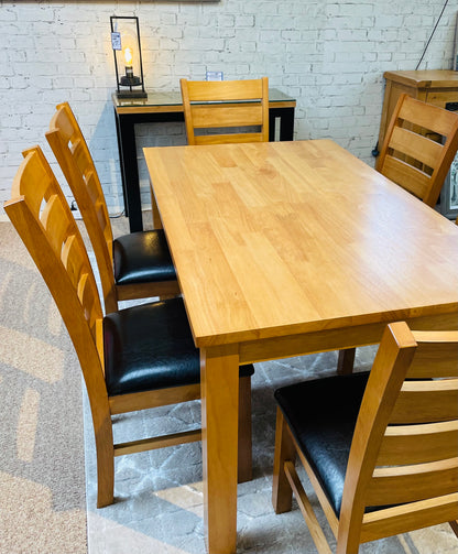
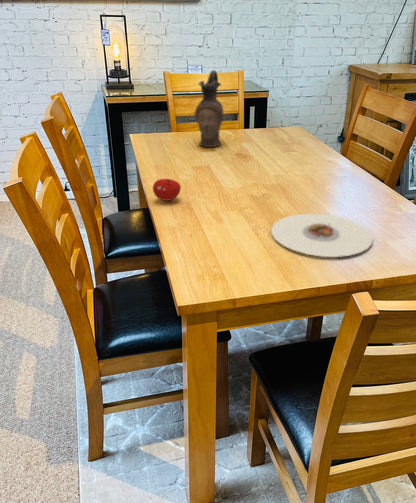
+ ceramic pitcher (210, 109)
+ fruit (166, 188)
+ plate (321, 229)
